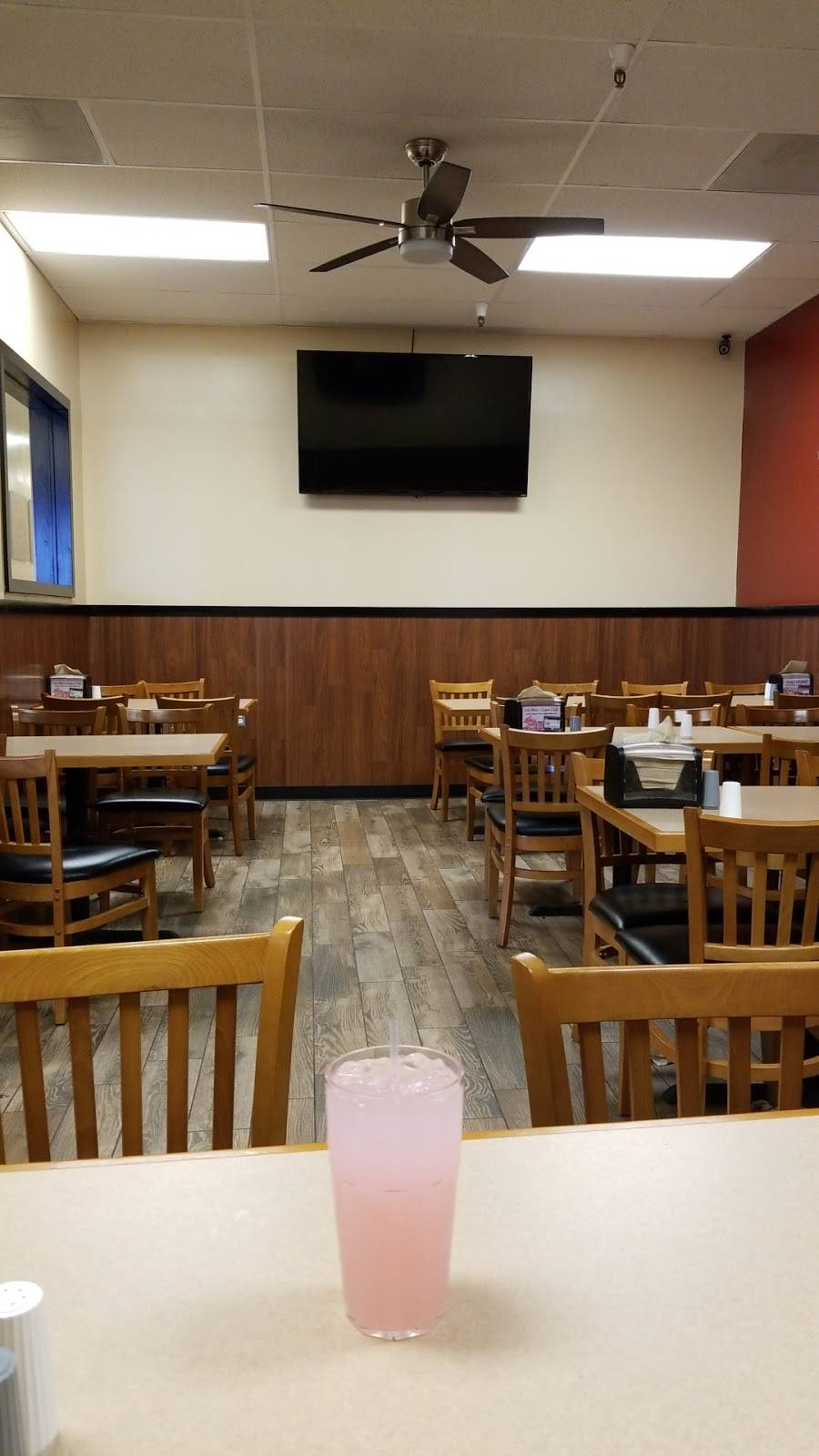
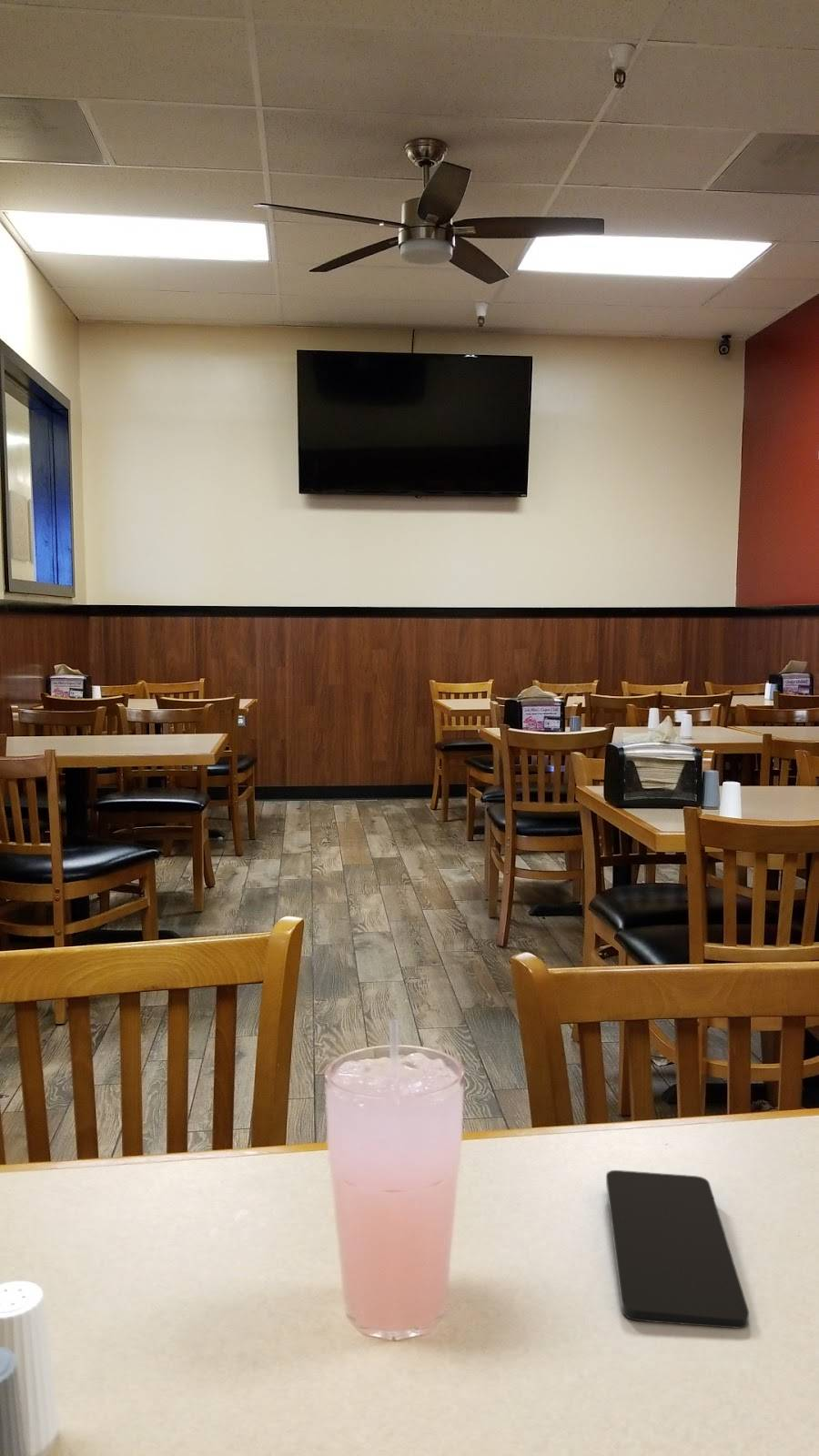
+ smartphone (669, 1240)
